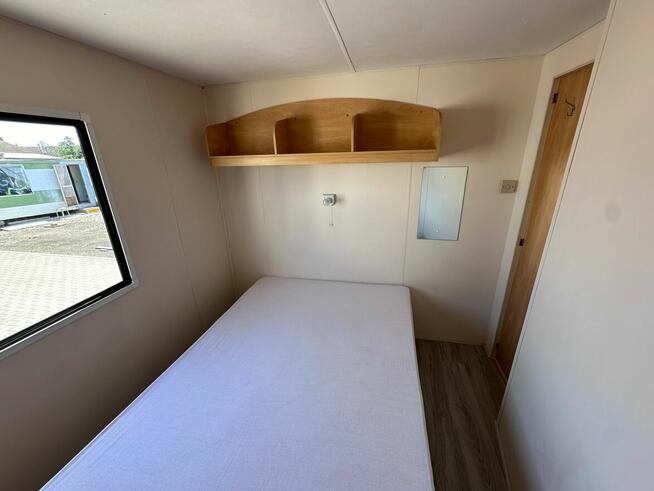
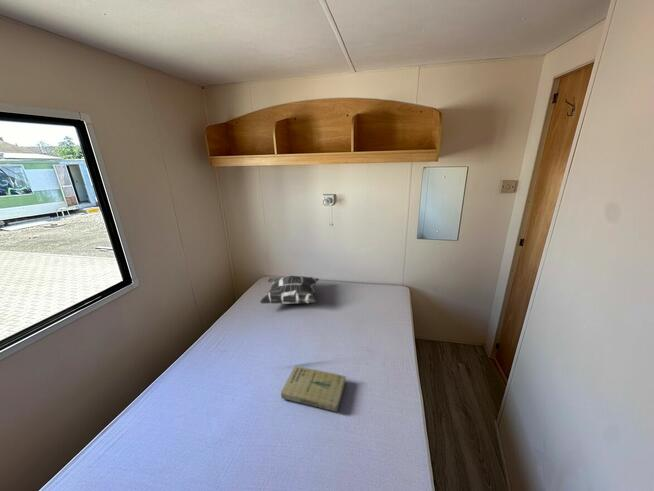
+ decorative pillow (290, 288)
+ book (314, 387)
